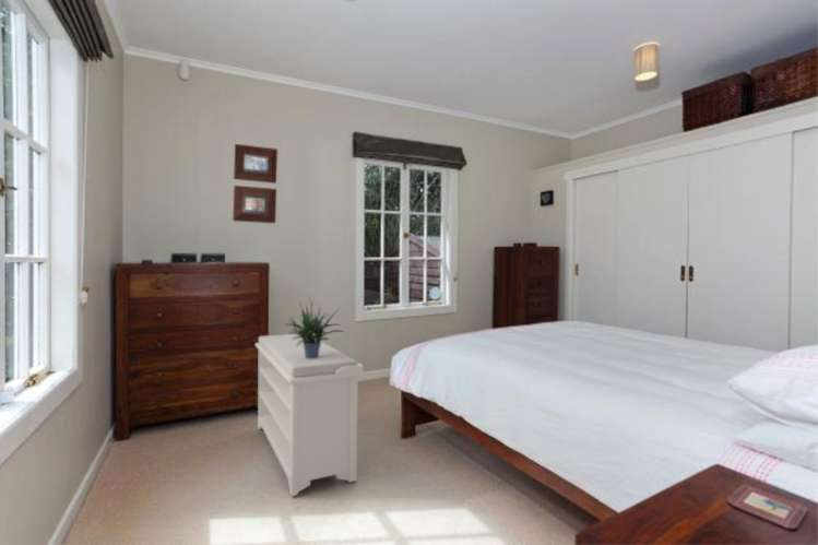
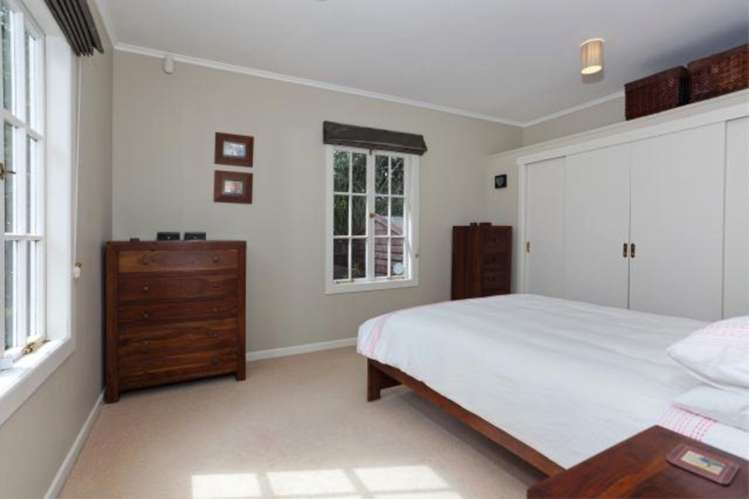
- bench (300, 399)
- potted plant (315, 324)
